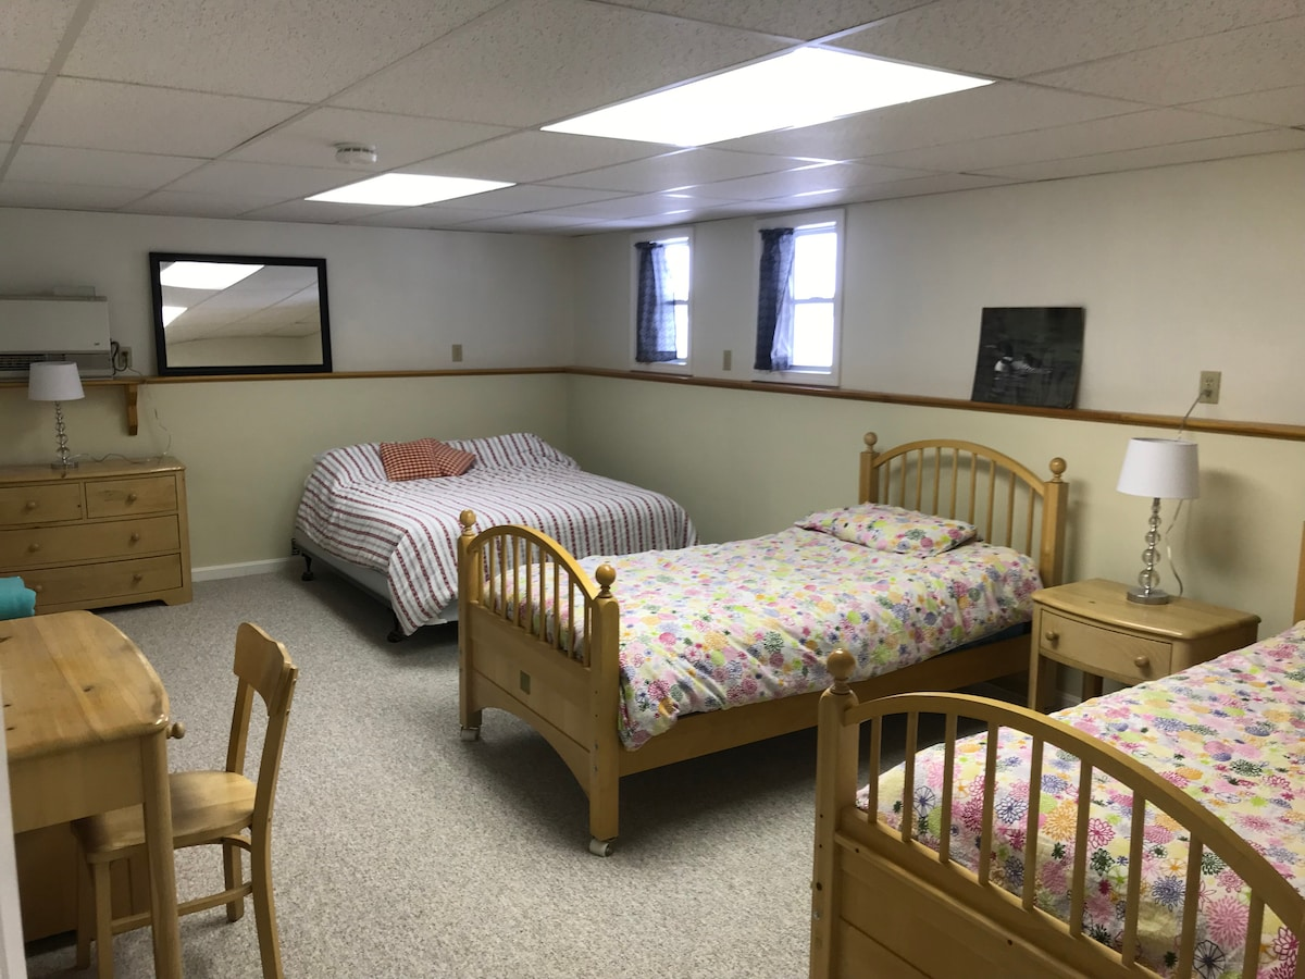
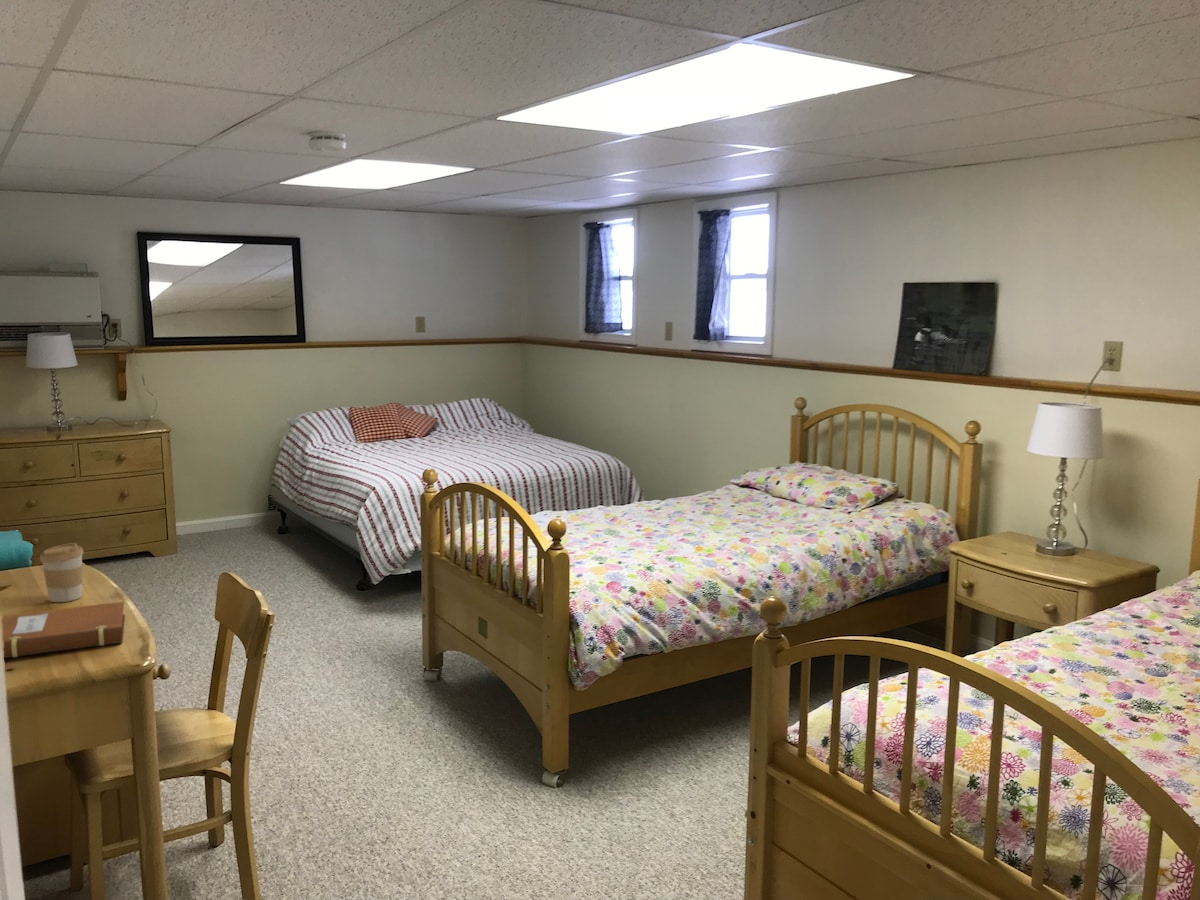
+ coffee cup (63, 572)
+ notebook (58, 630)
